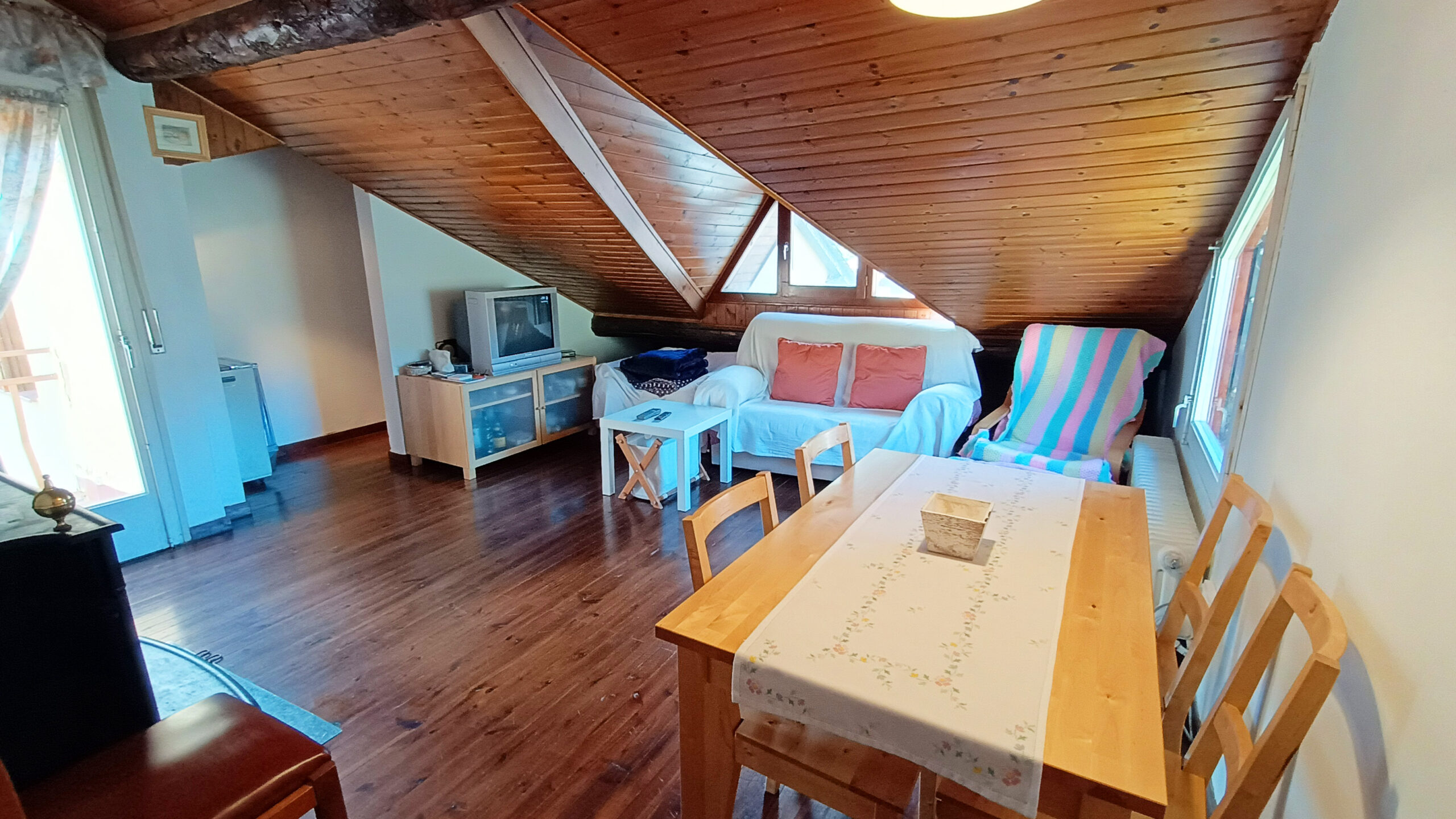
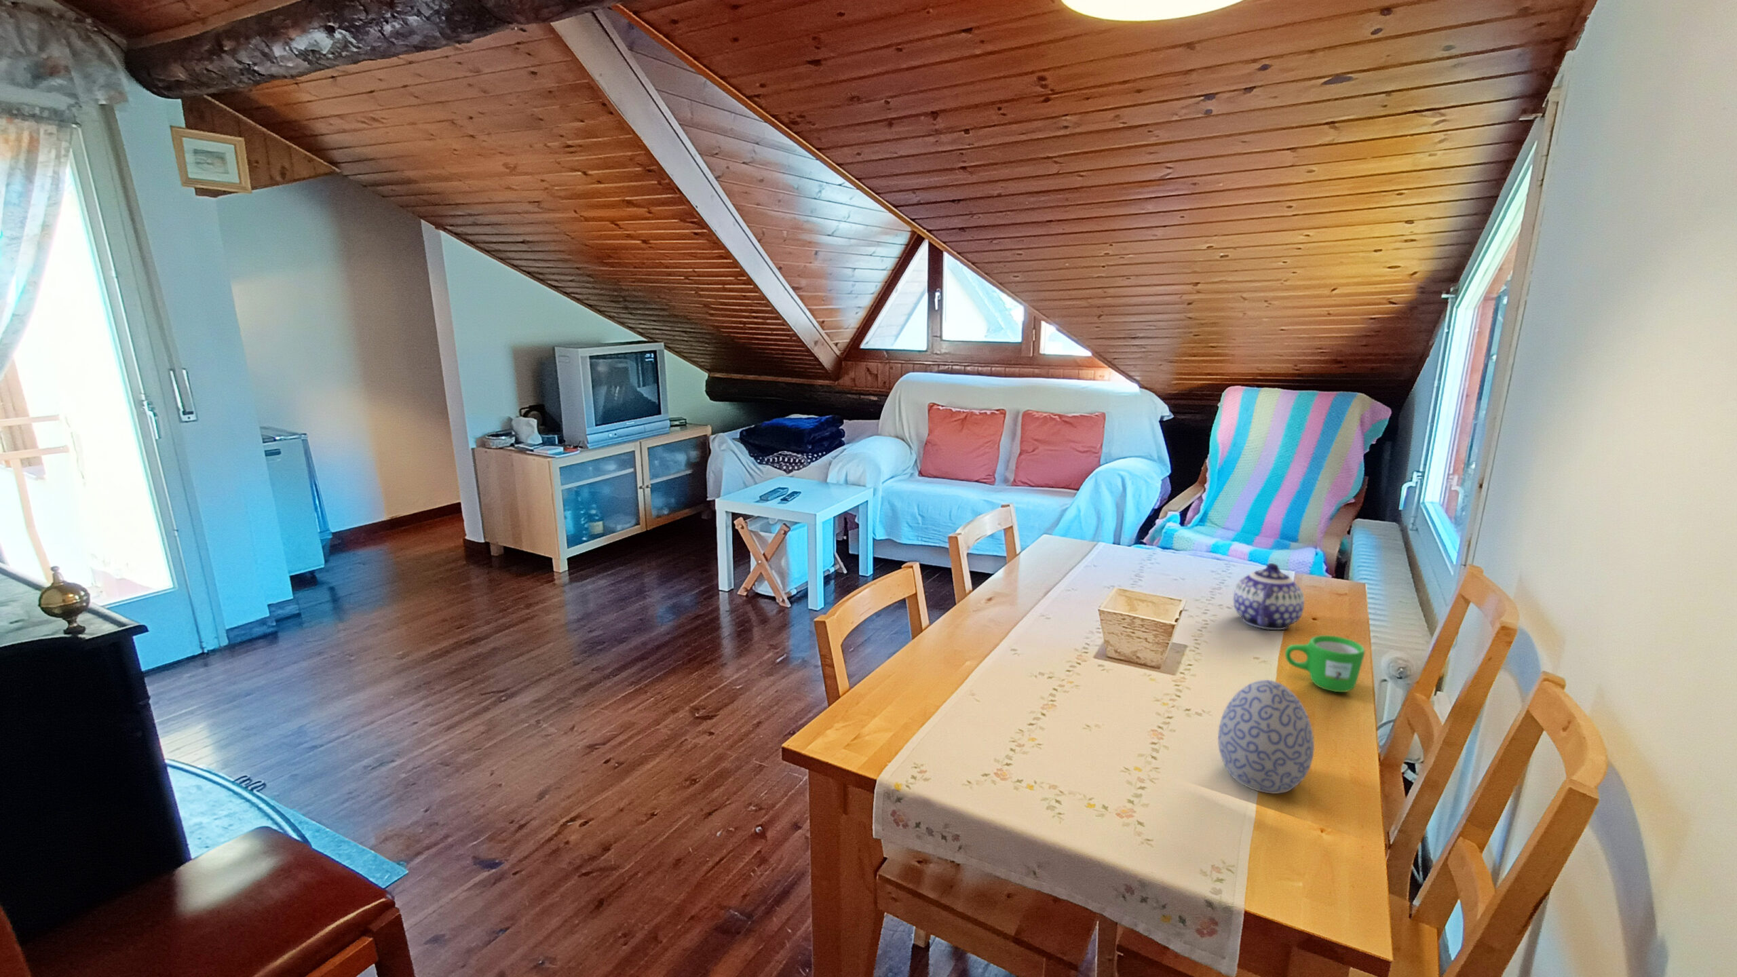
+ mug (1322, 663)
+ decorative egg (1266, 731)
+ teapot (1268, 593)
